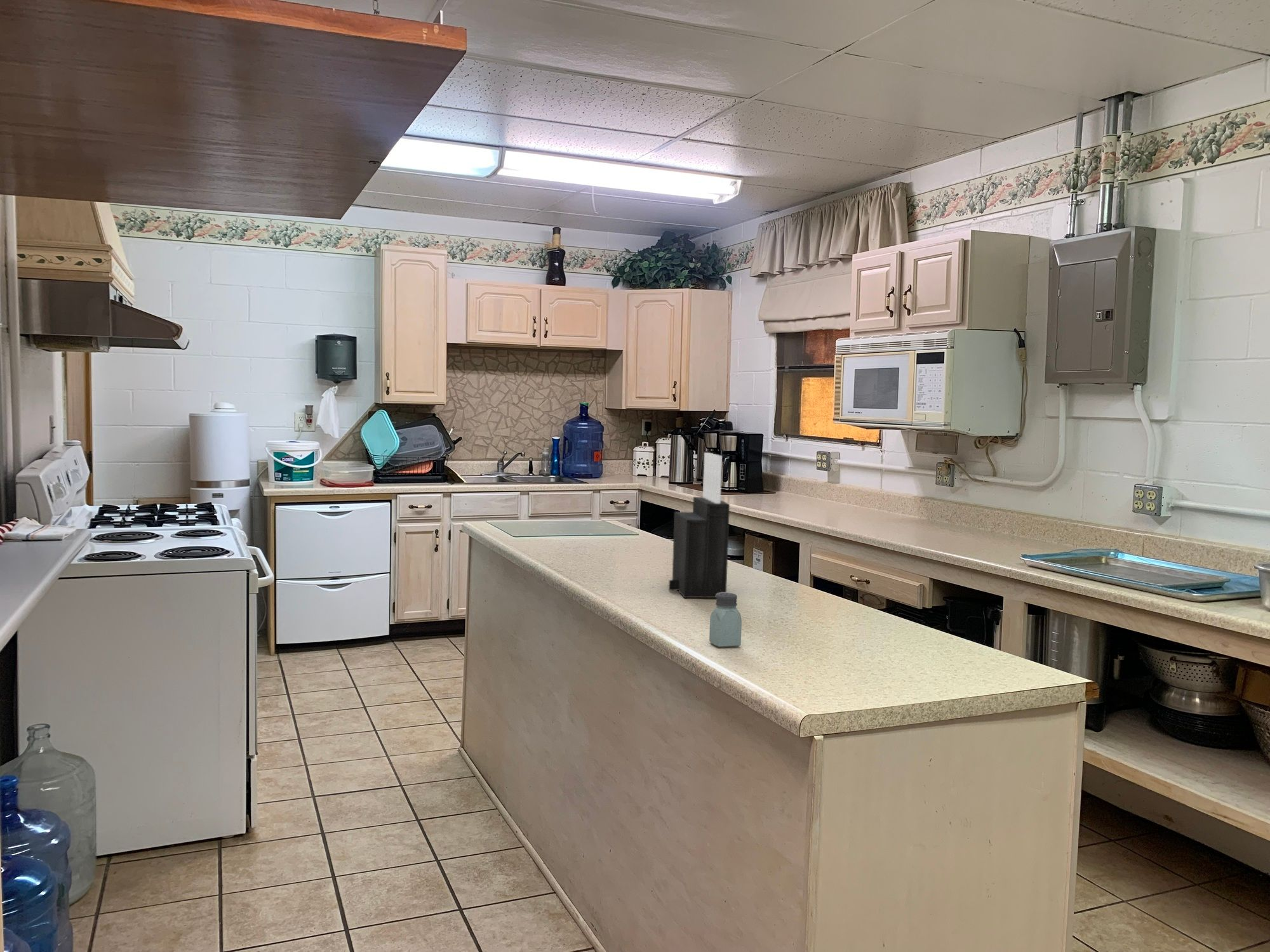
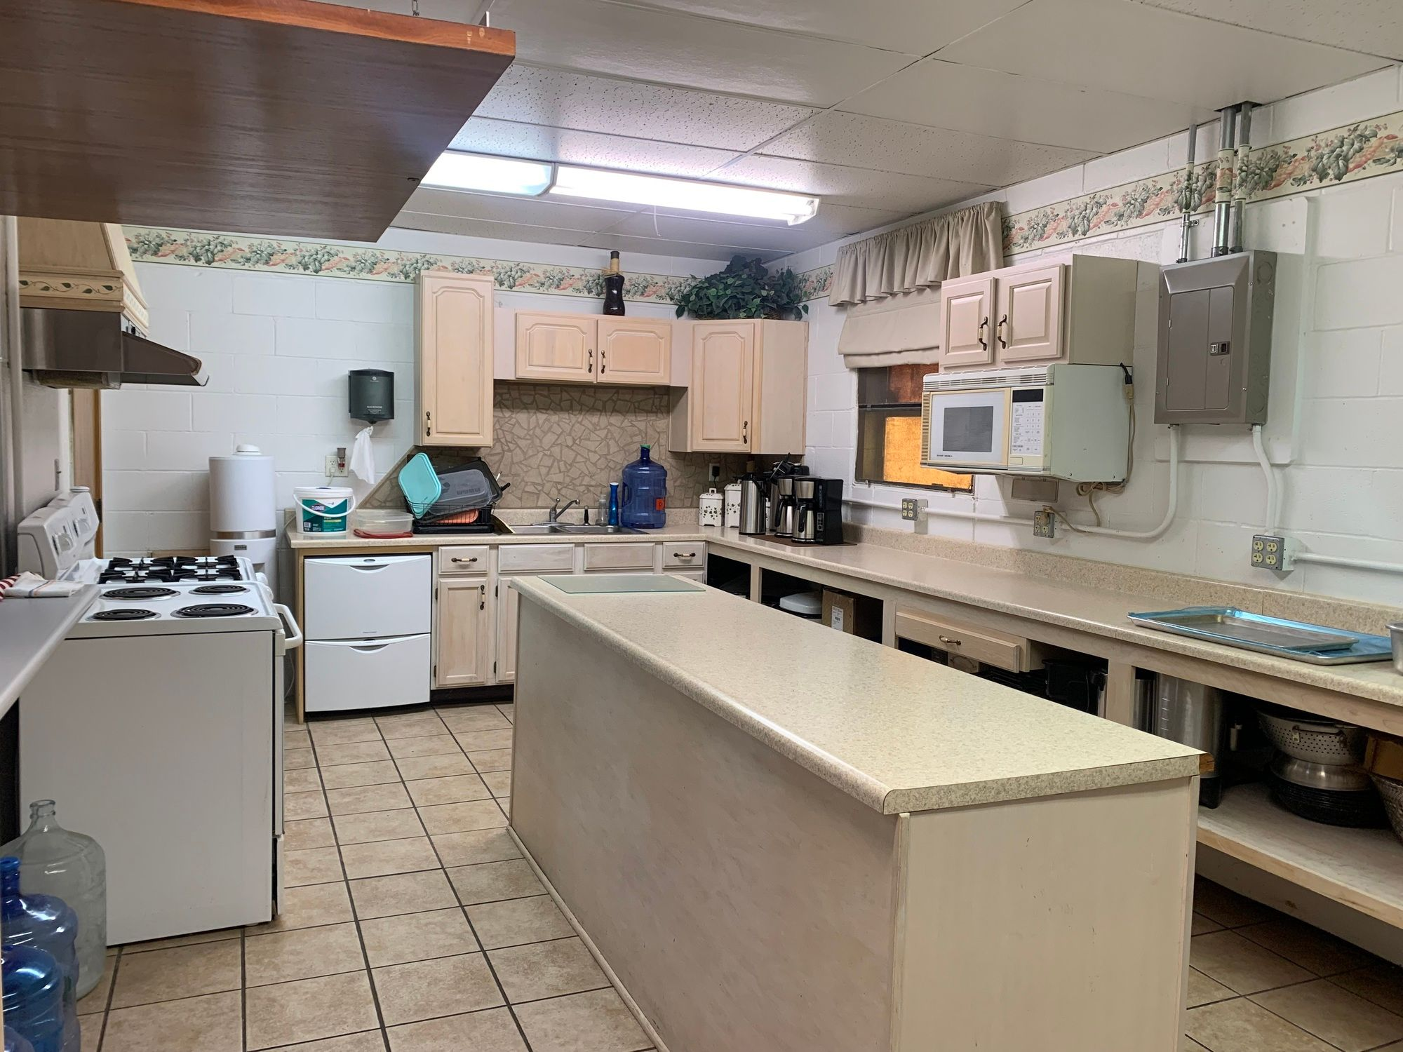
- knife block (696, 522)
- saltshaker (725, 619)
